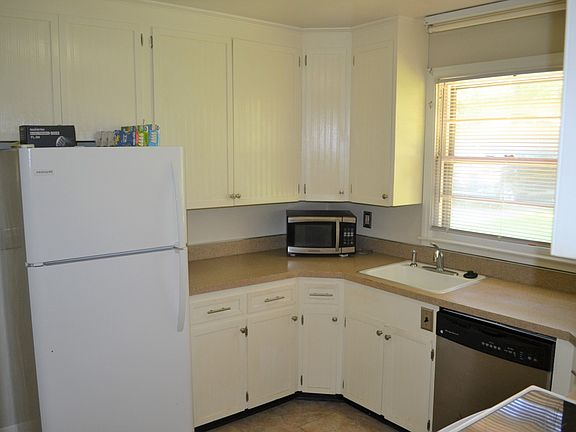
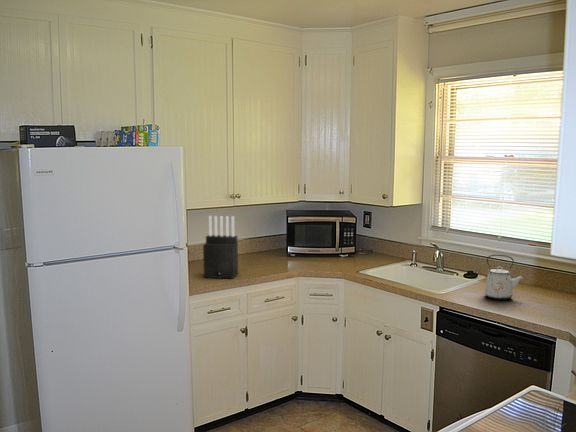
+ knife block (220, 246)
+ kettle (504, 276)
